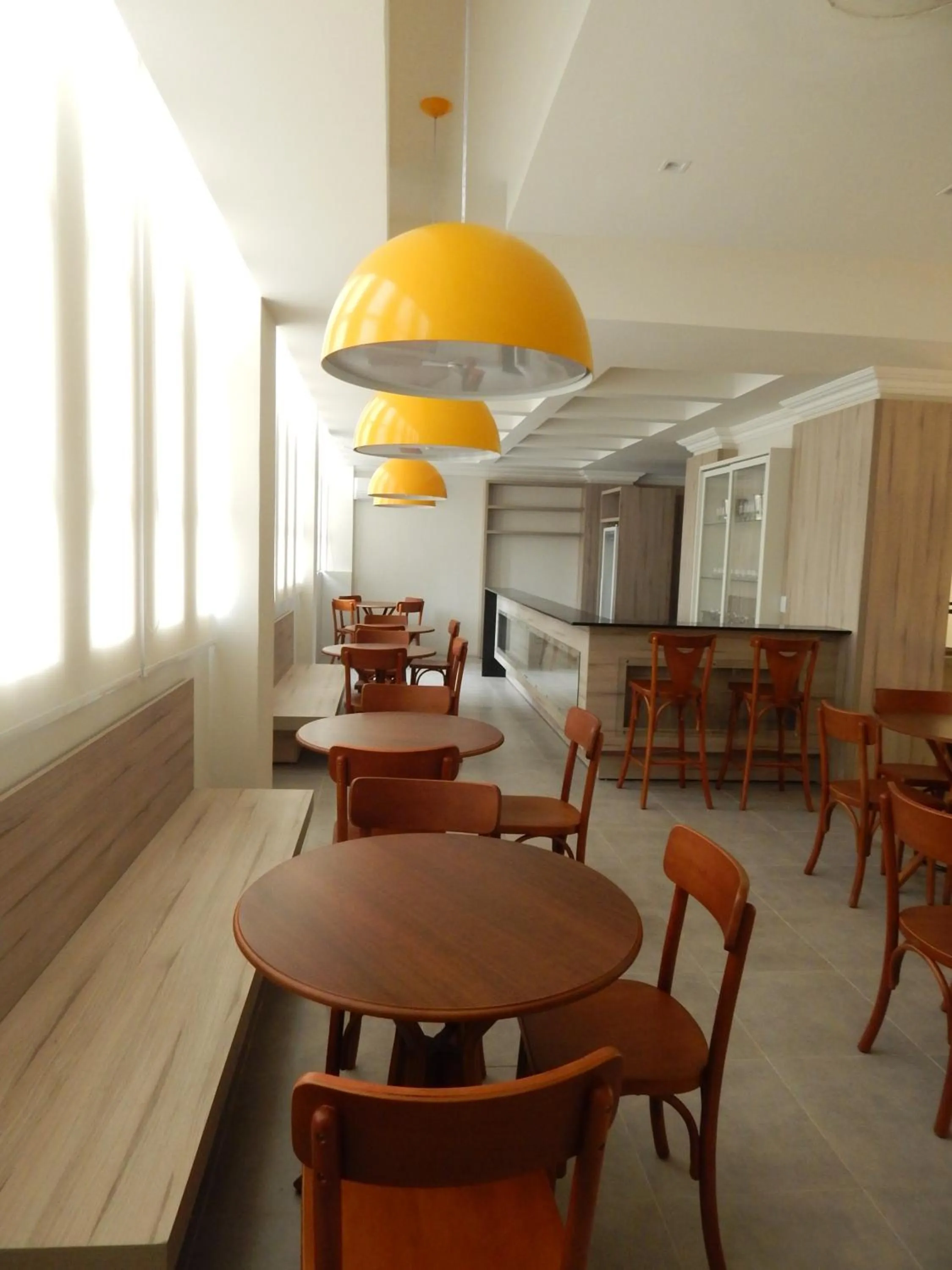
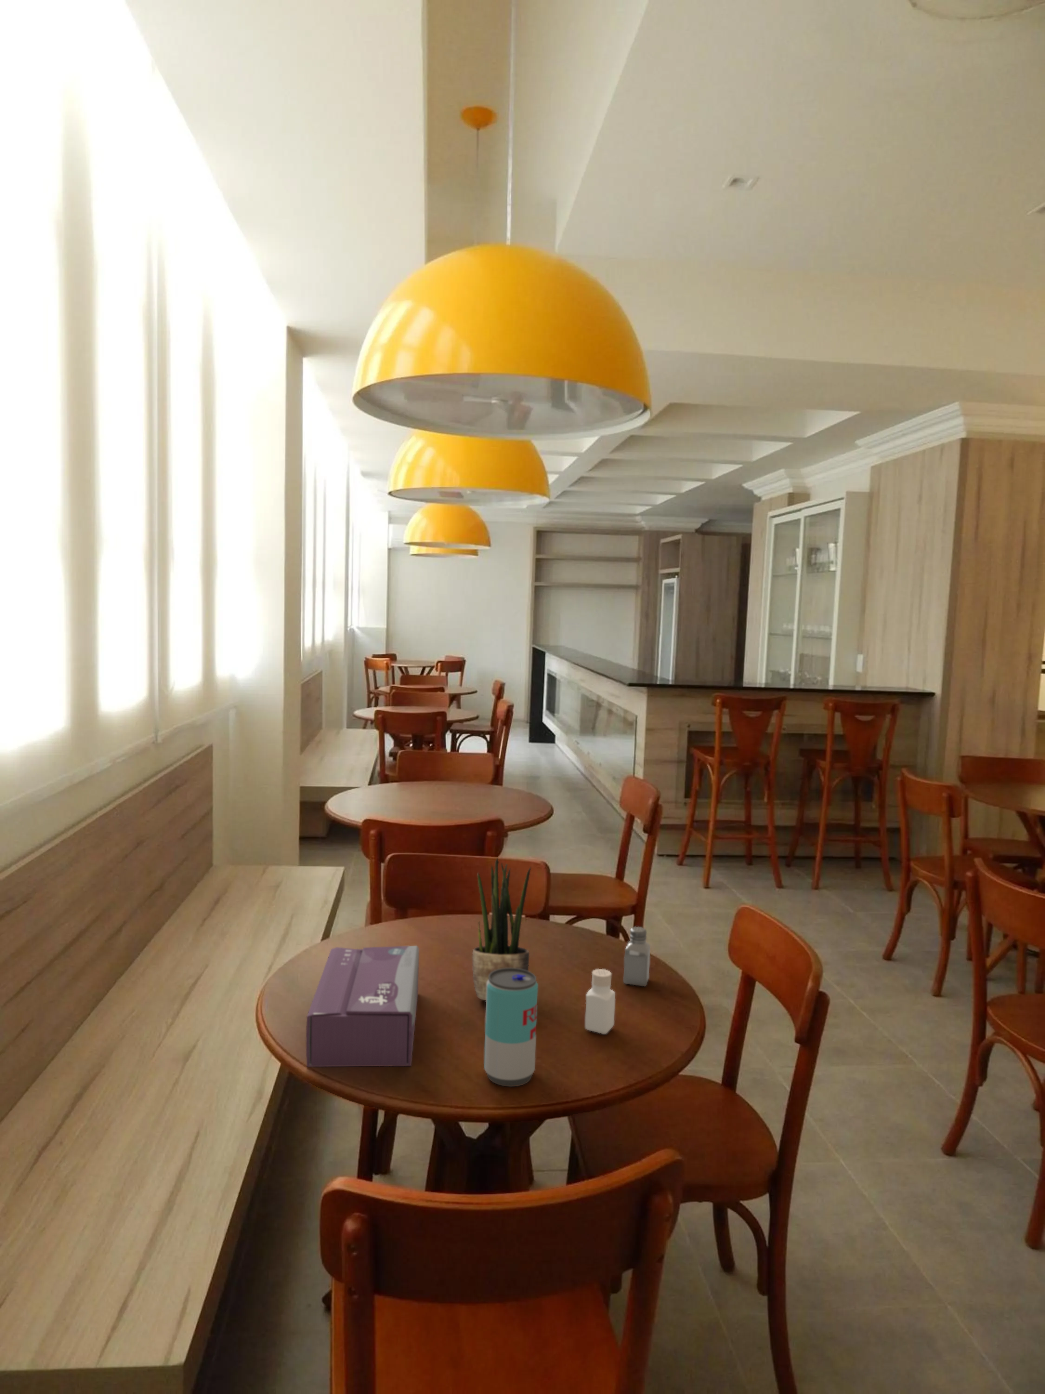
+ saltshaker (638, 955)
+ potted plant (502, 926)
+ beverage can (510, 1025)
+ tissue box (368, 1000)
+ pepper shaker (600, 1000)
